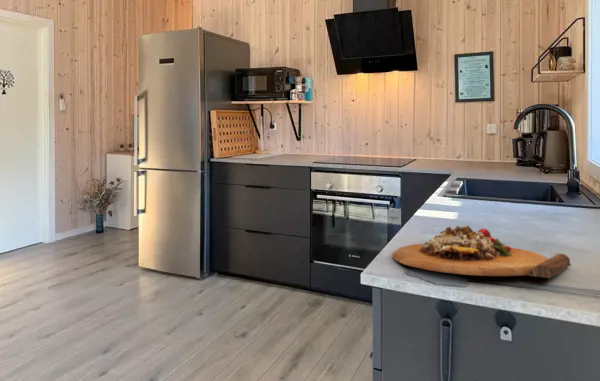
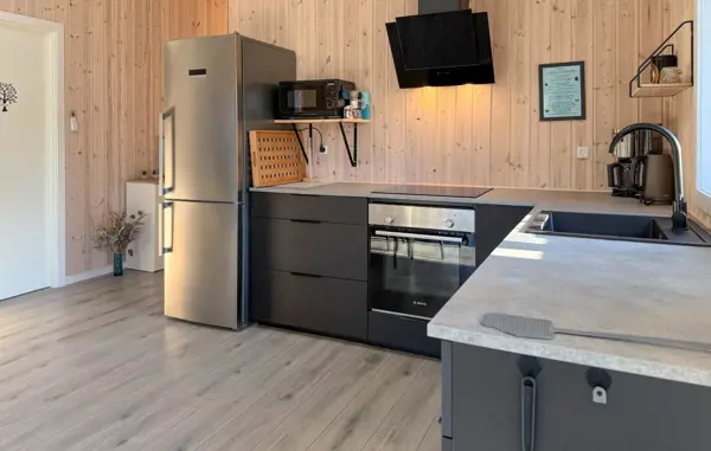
- cutting board (474, 243)
